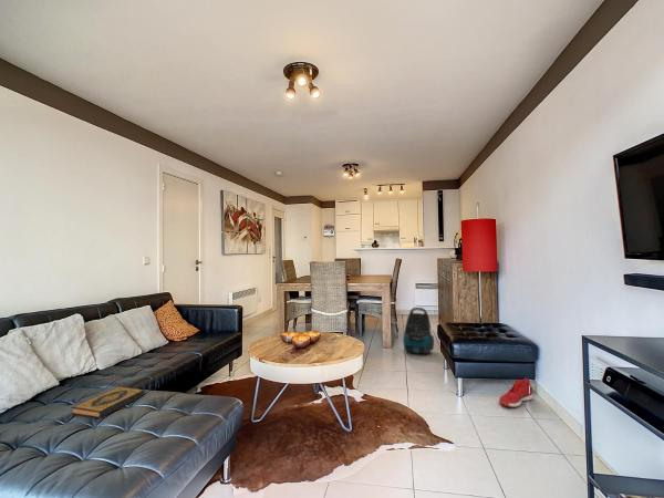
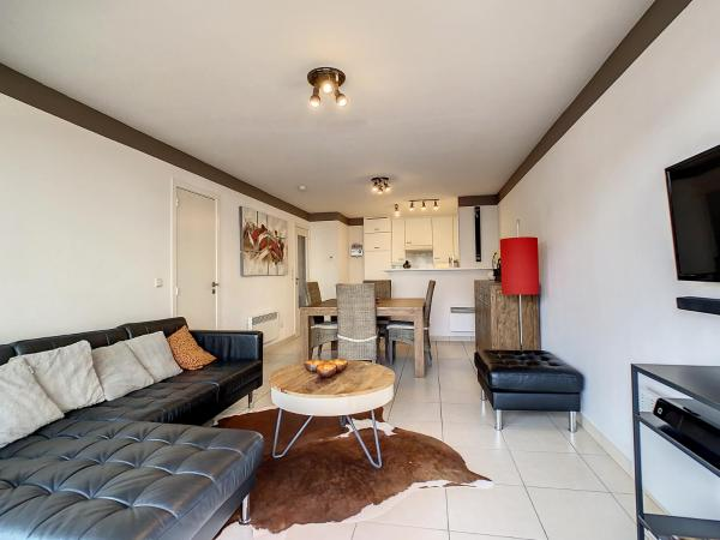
- sneaker (516, 387)
- vacuum cleaner (417, 330)
- hardback book (110, 401)
